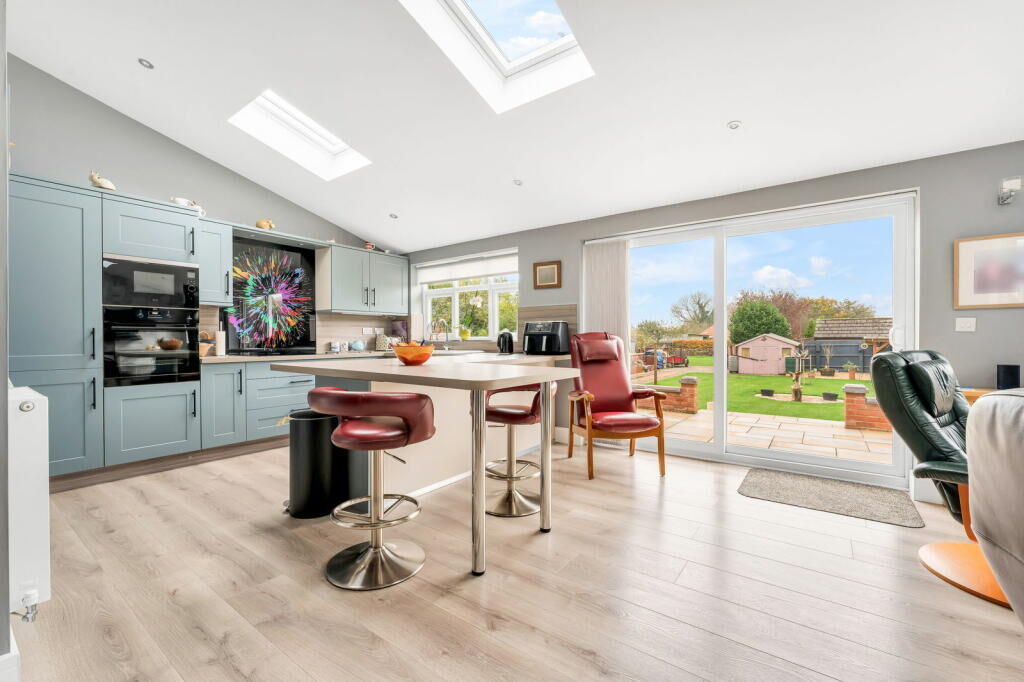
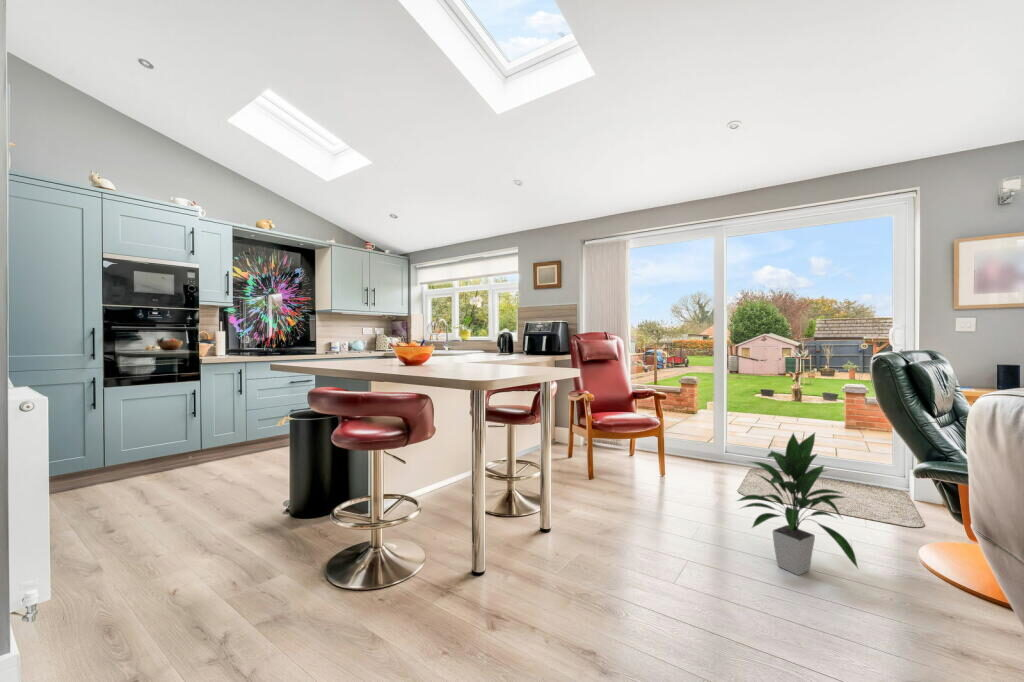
+ indoor plant (796, 503)
